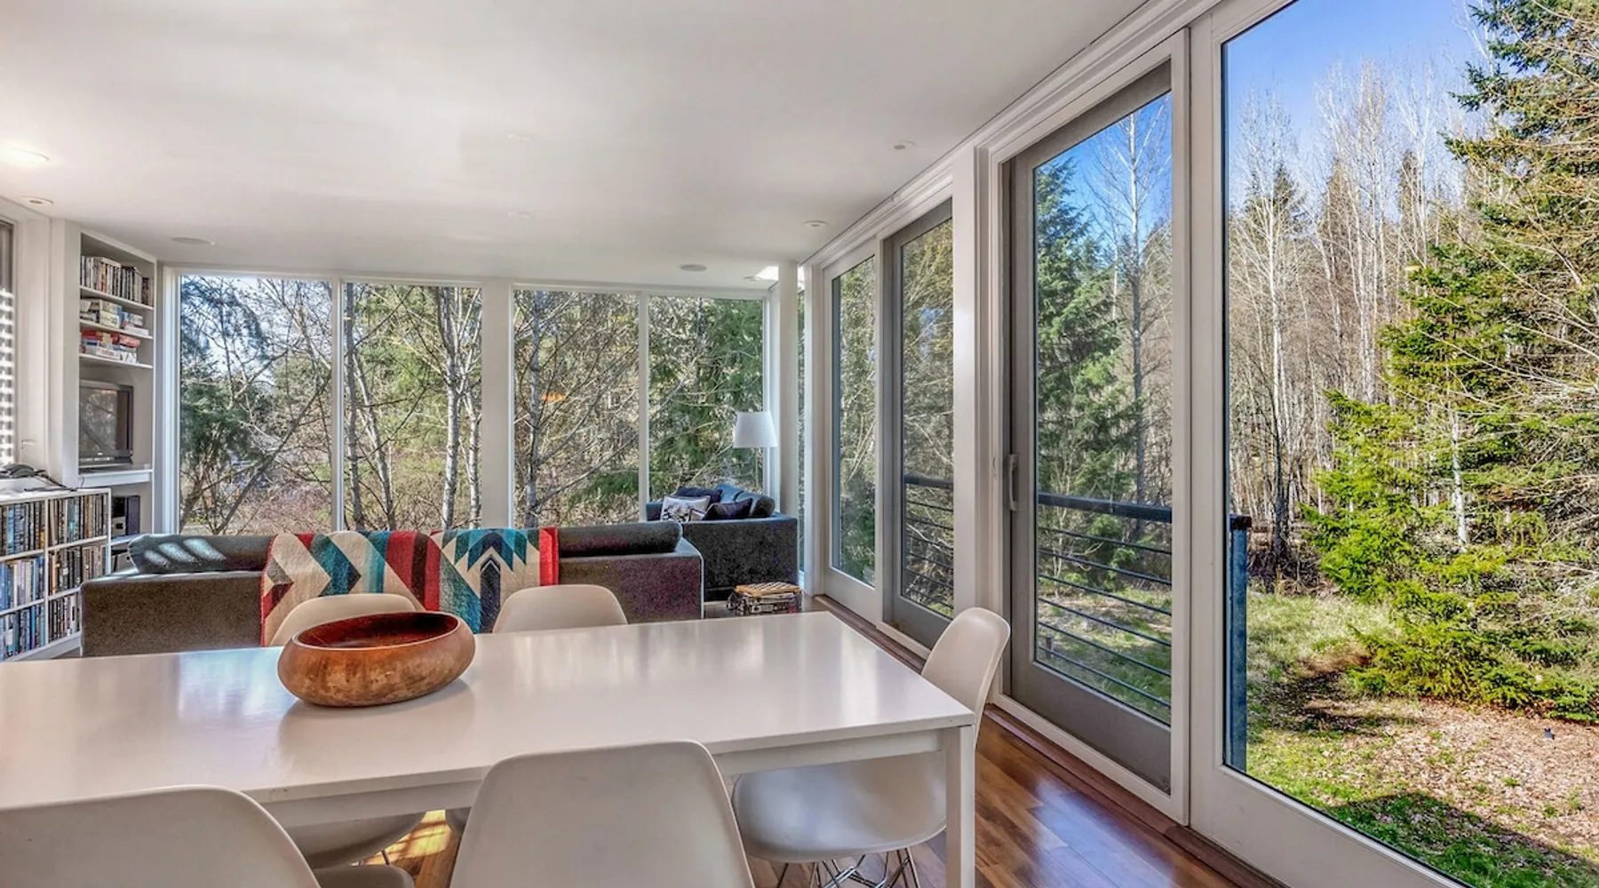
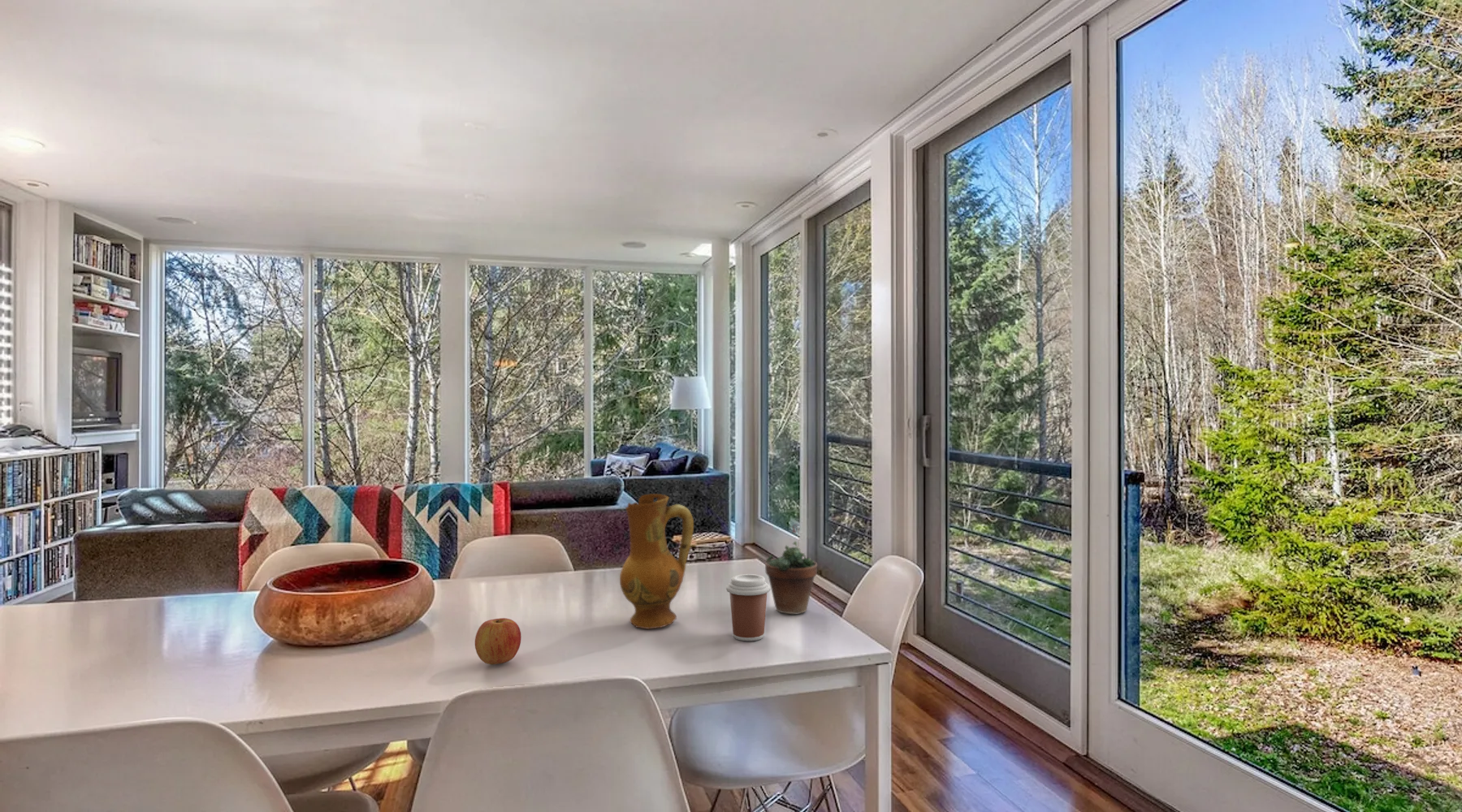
+ apple (498, 641)
+ coffee cup (748, 607)
+ ceramic jug (655, 558)
+ succulent plant (791, 567)
